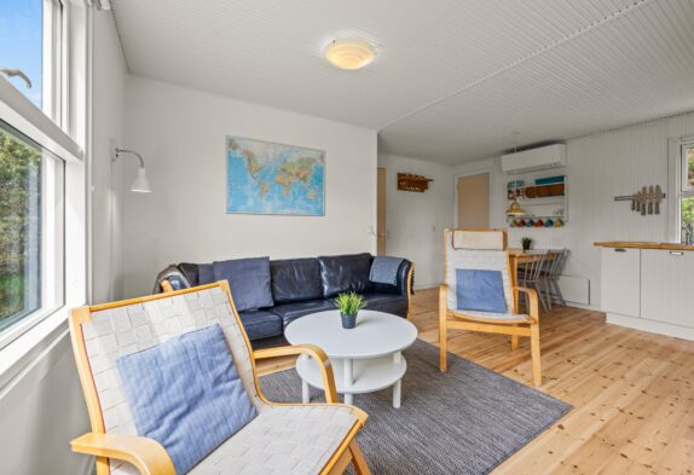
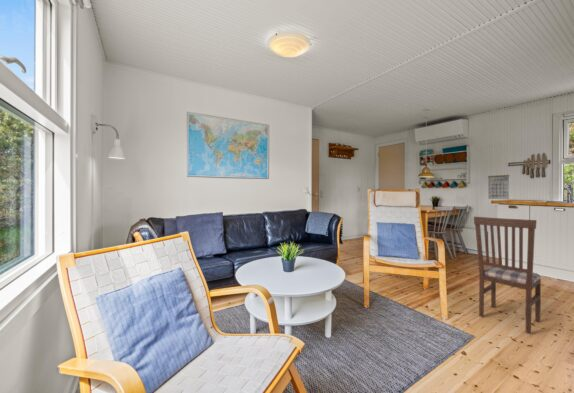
+ dining chair (508, 268)
+ calendar (498, 184)
